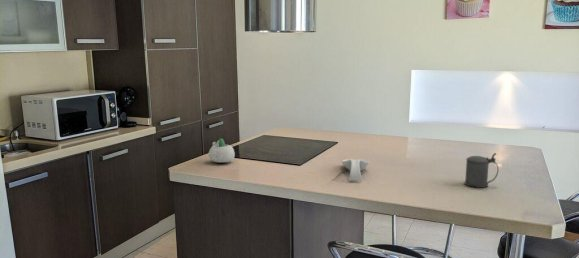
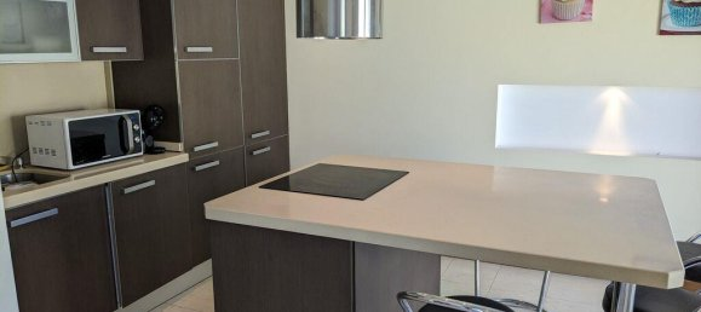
- beer stein (481, 168)
- succulent planter (221, 150)
- spoon rest (355, 165)
